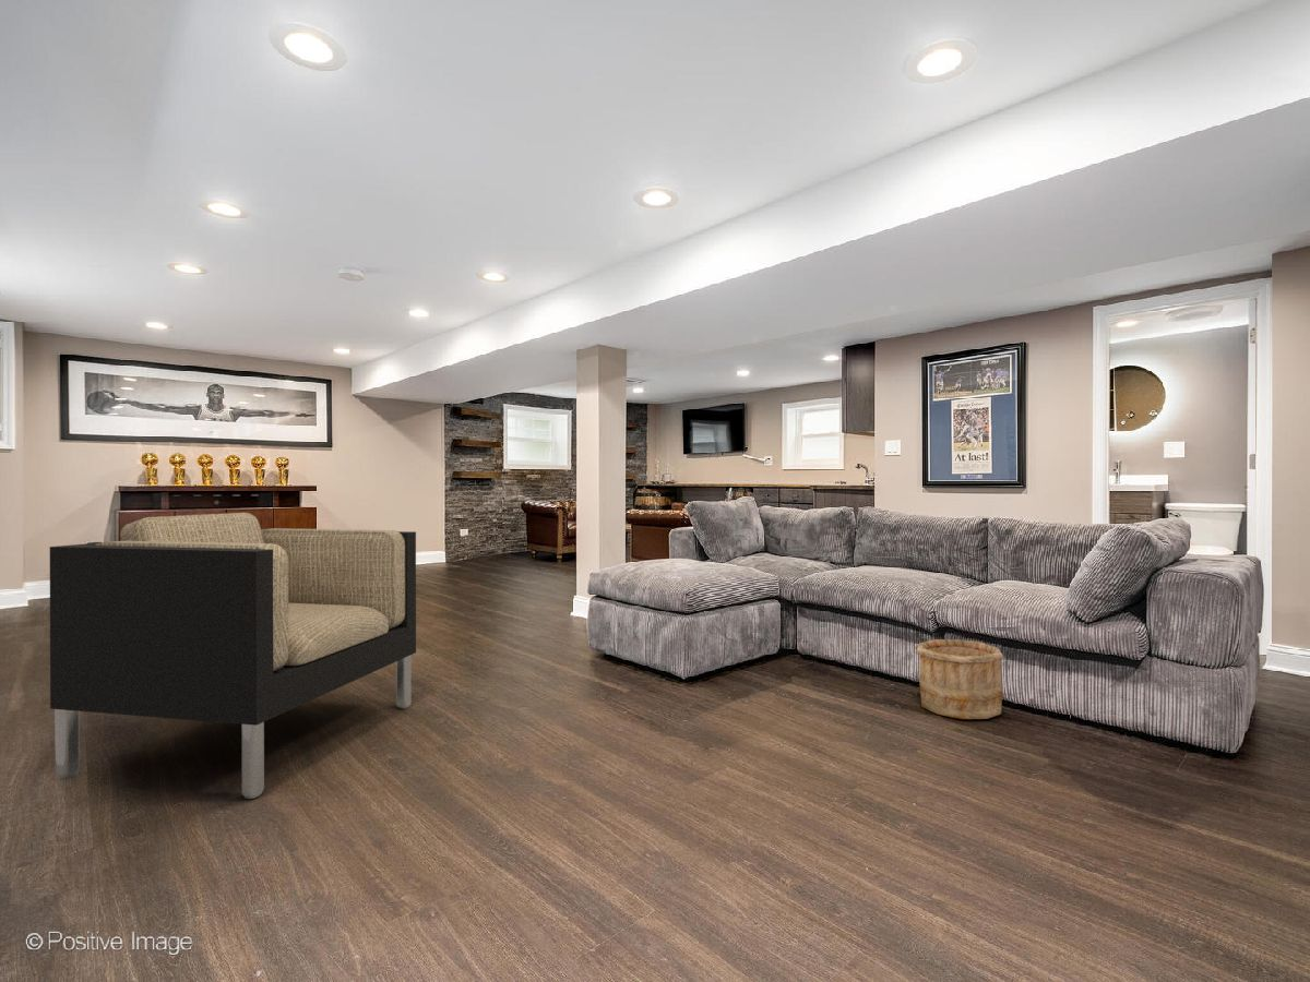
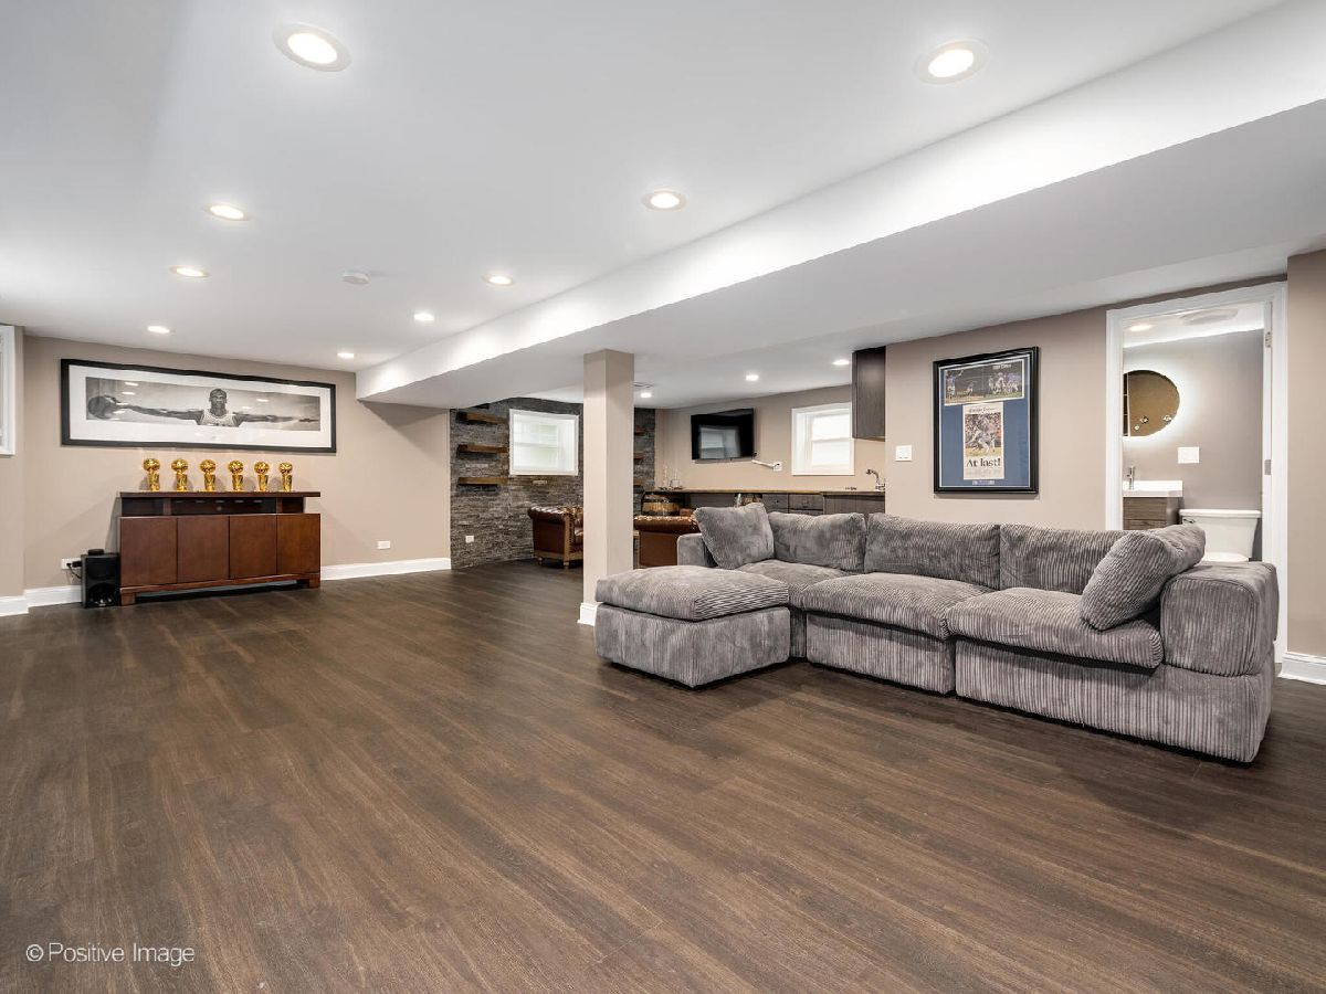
- armchair (260, 626)
- wooden bucket (958, 676)
